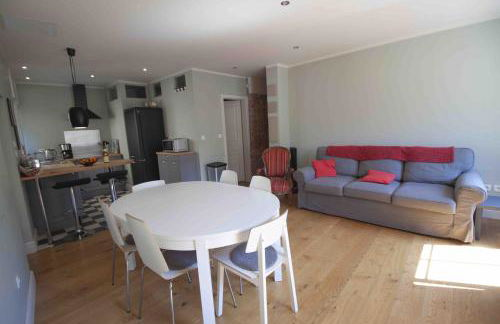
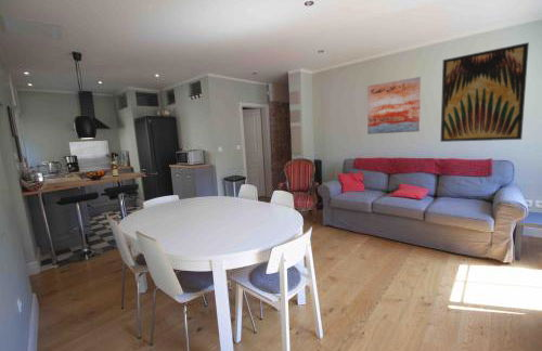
+ wall art (391, 107)
+ wall art (479, 96)
